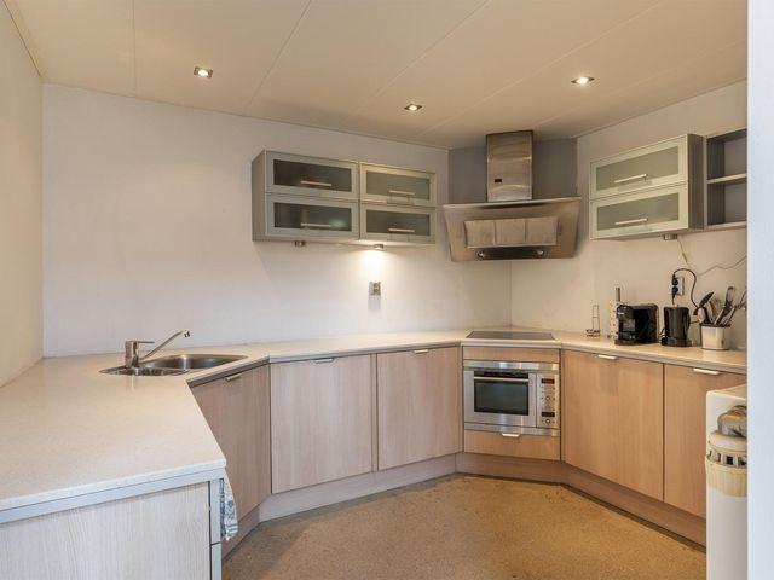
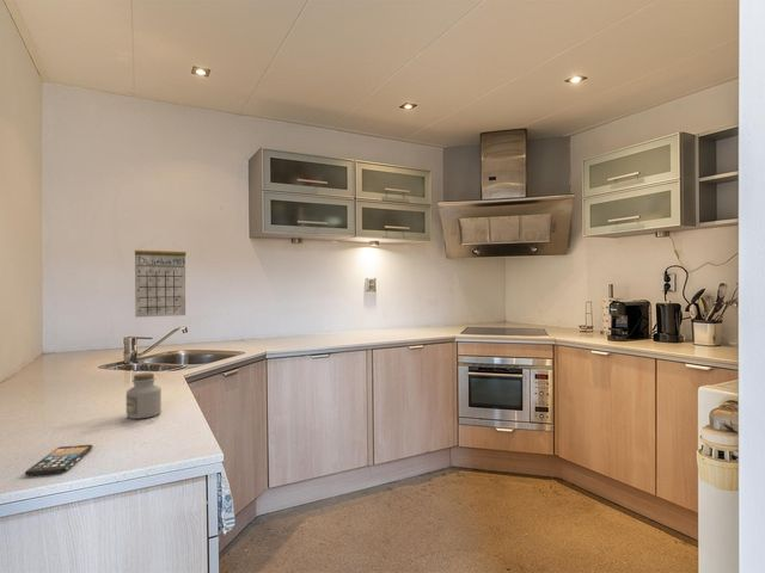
+ calendar (160, 276)
+ smartphone (61, 458)
+ jar (143, 394)
